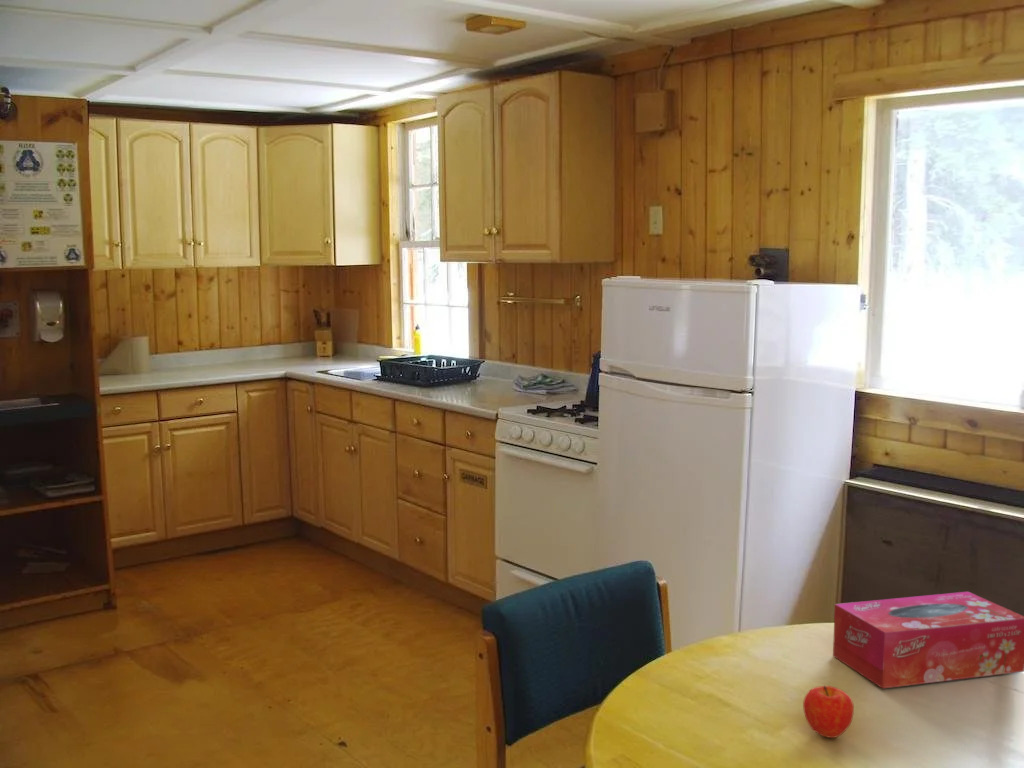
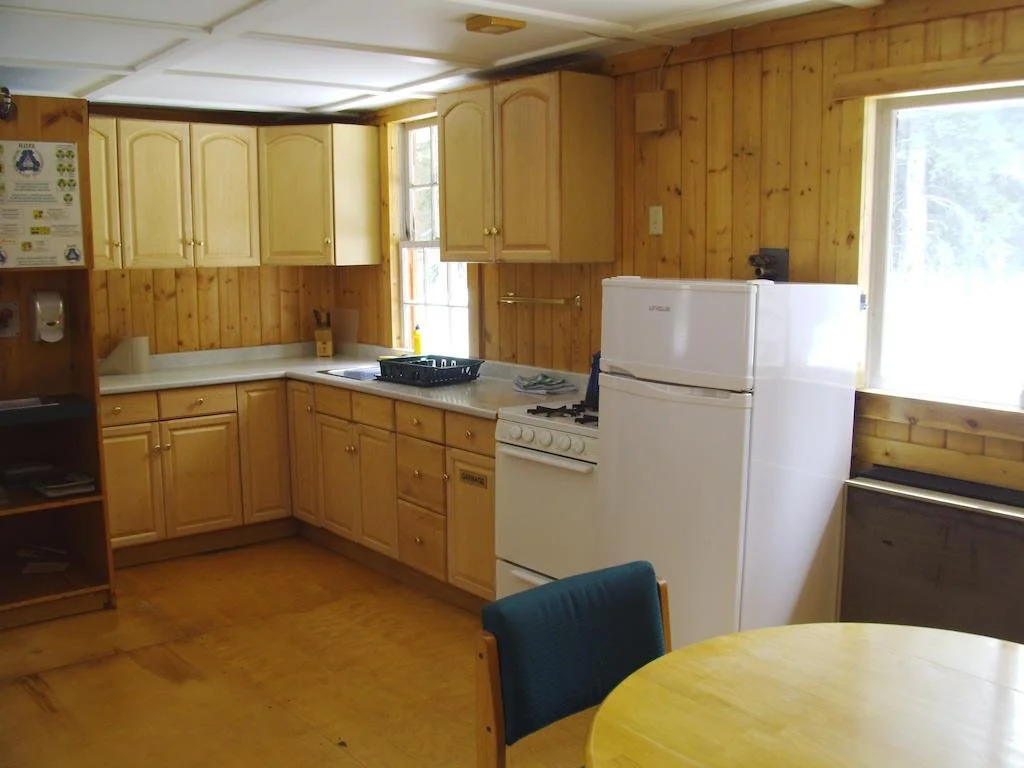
- fruit (828, 710)
- tissue box (927, 637)
